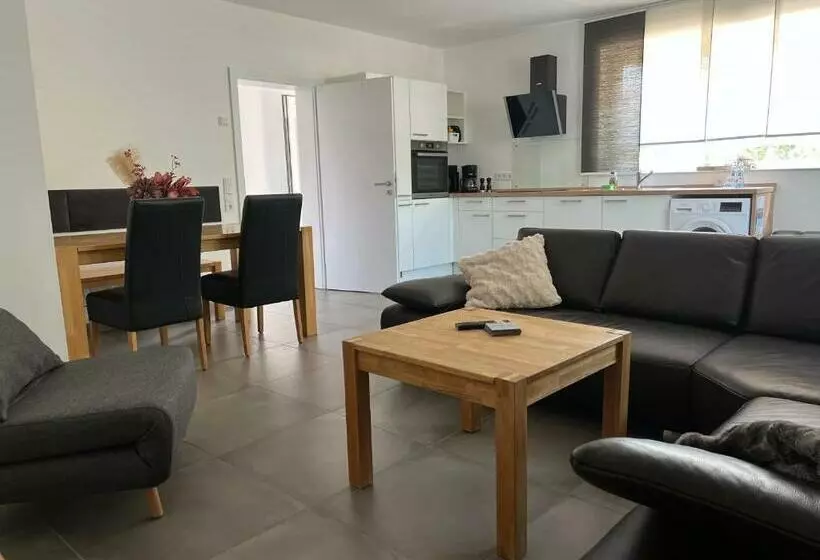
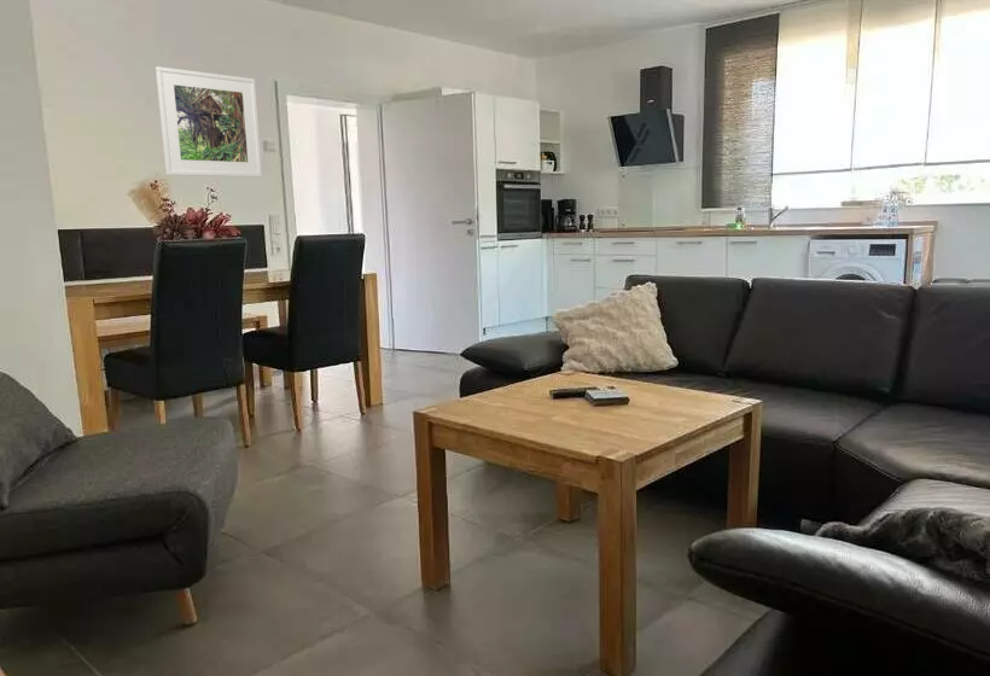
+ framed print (211, 124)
